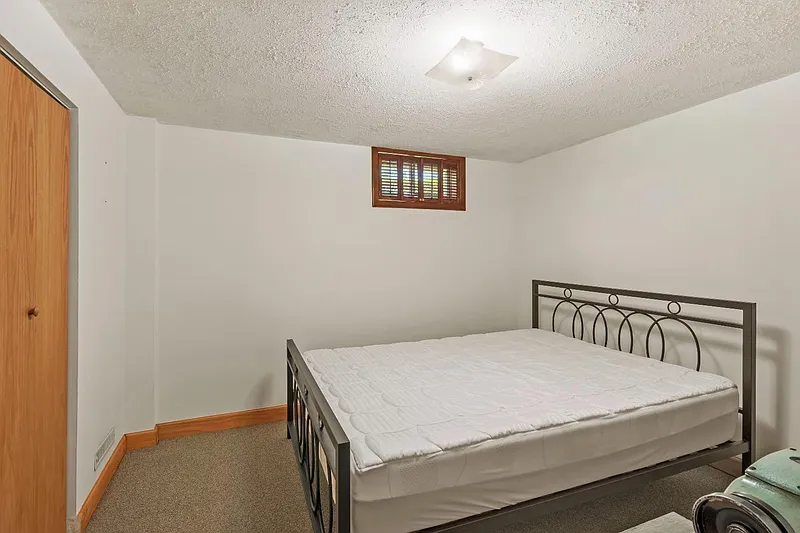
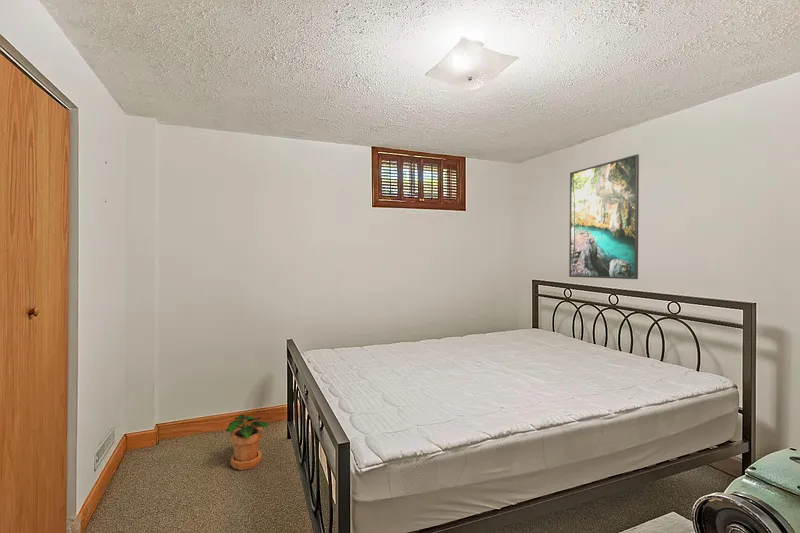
+ potted plant (250, 438)
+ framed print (600, 221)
